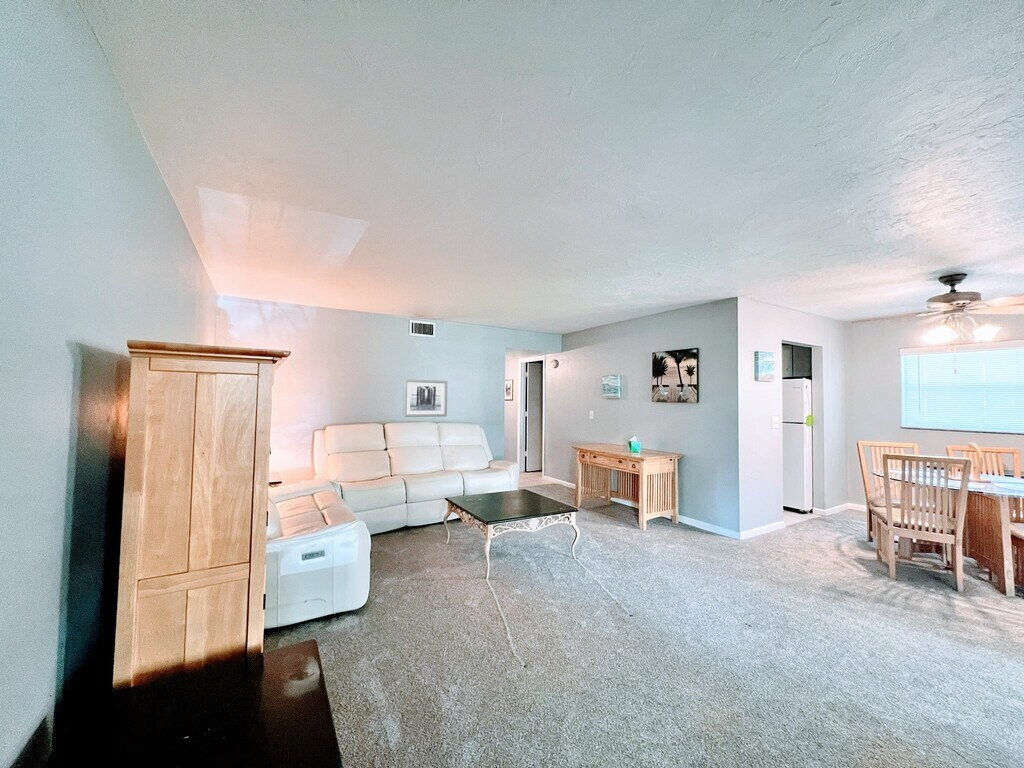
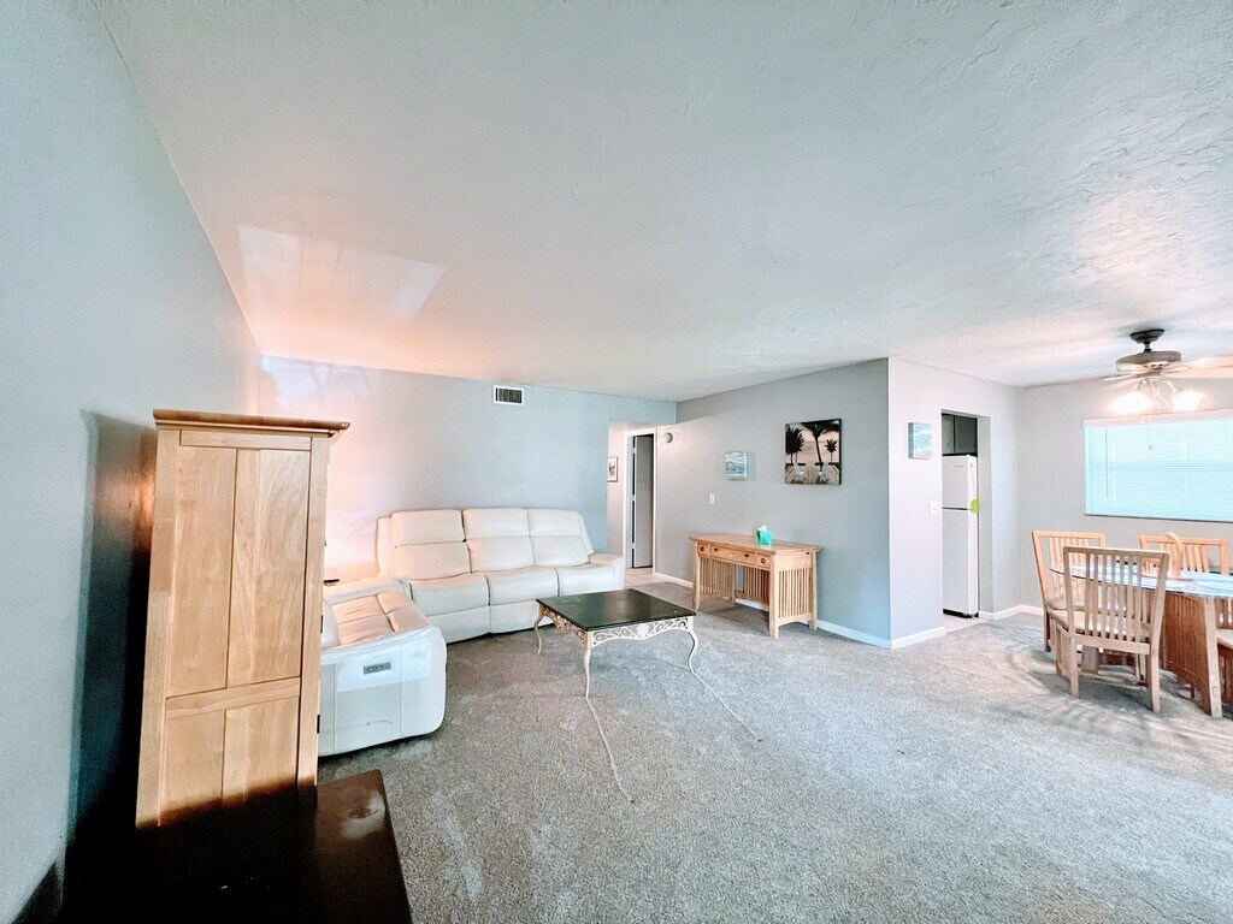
- wall art (426, 398)
